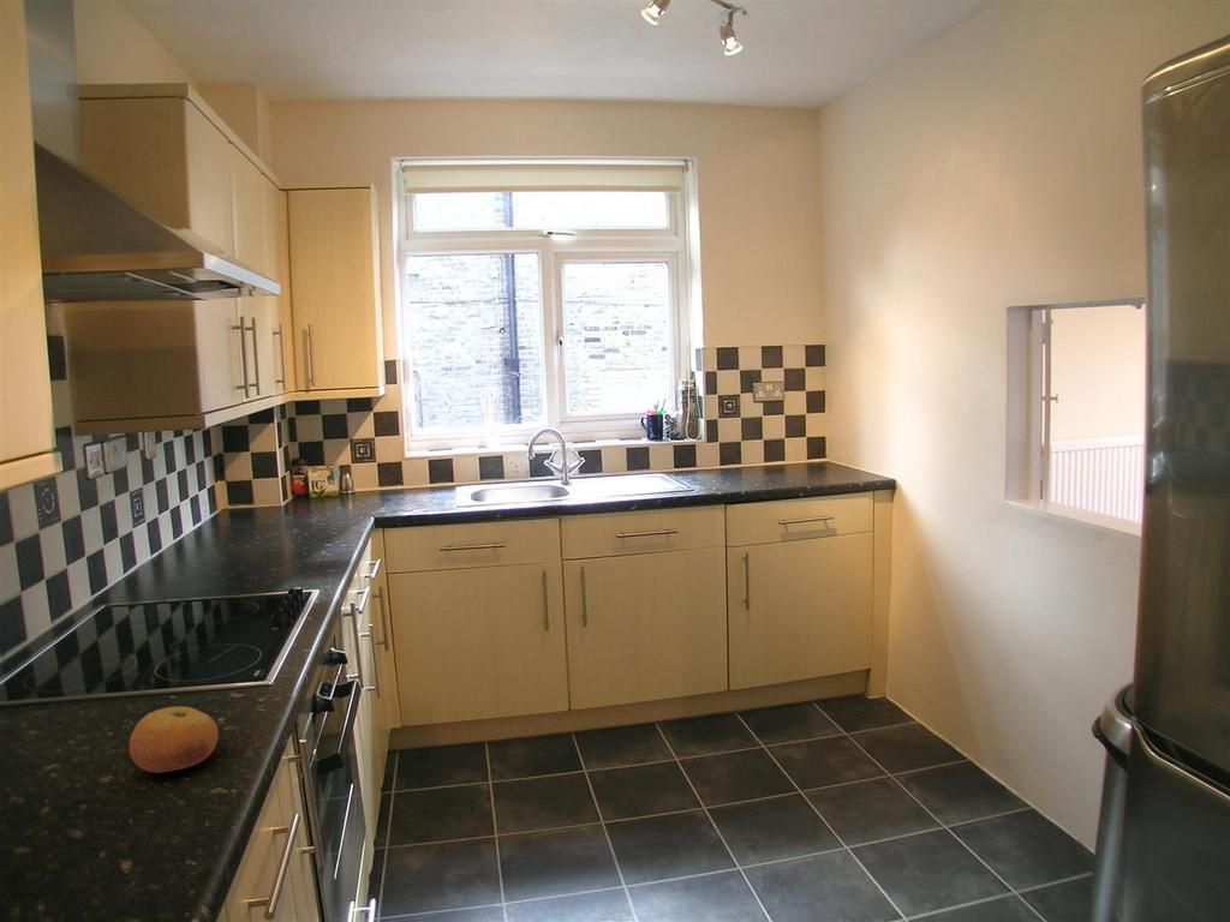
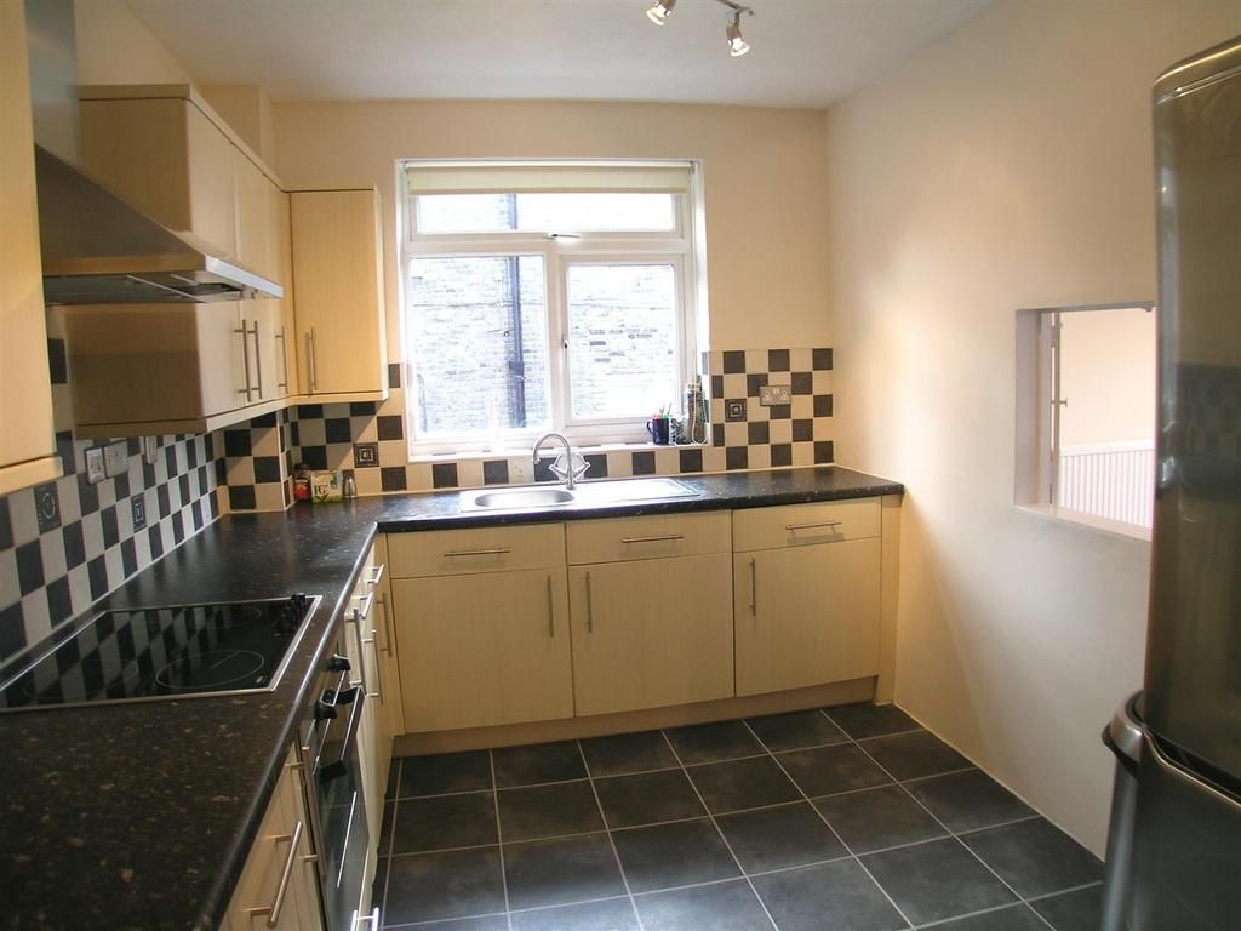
- fruit (173, 738)
